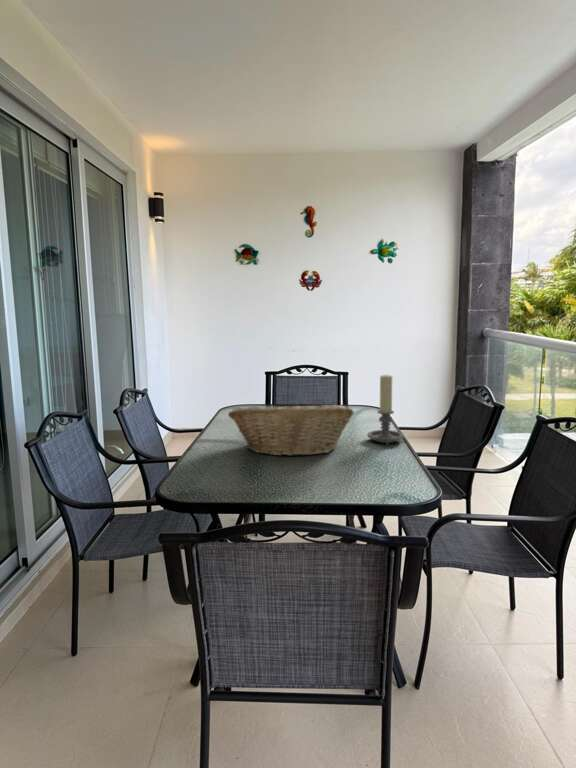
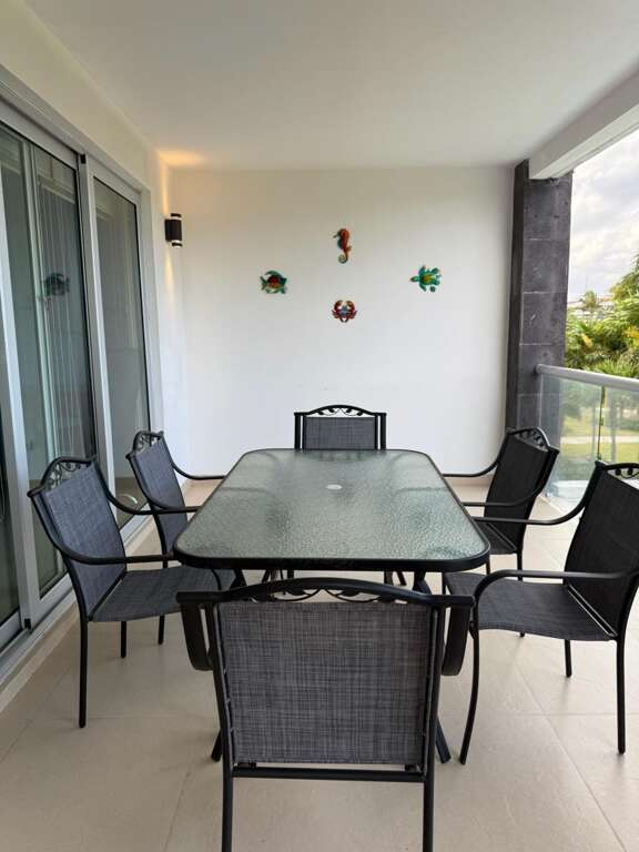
- candle holder (385, 408)
- fruit basket (291, 423)
